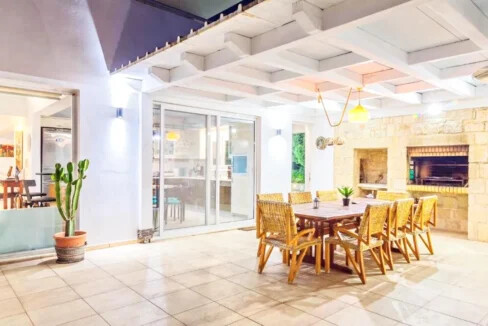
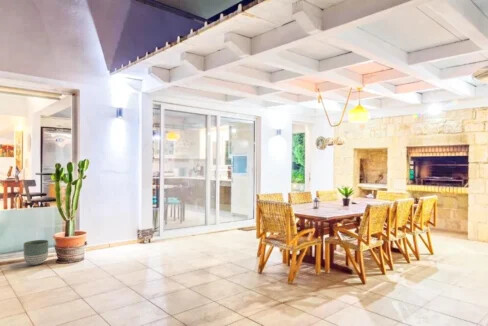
+ planter (36, 253)
